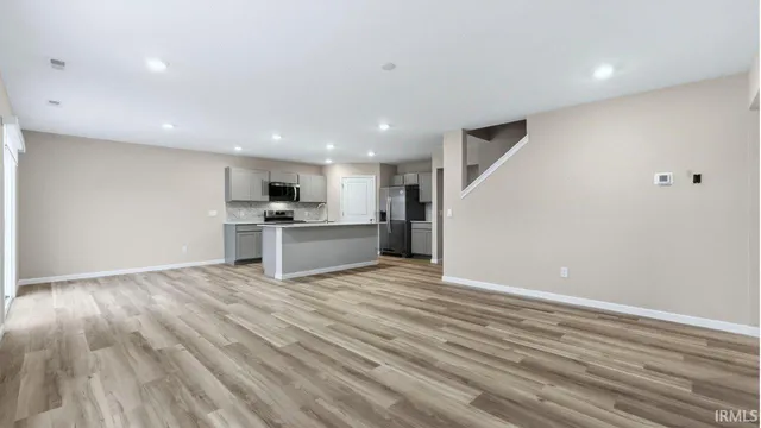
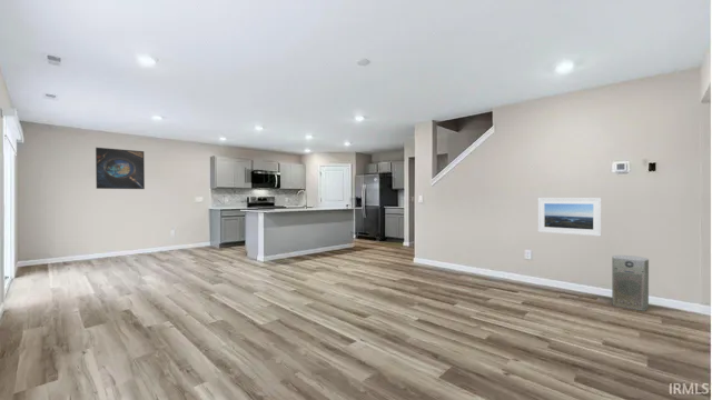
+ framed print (567, 216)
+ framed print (120, 169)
+ fan (630, 280)
